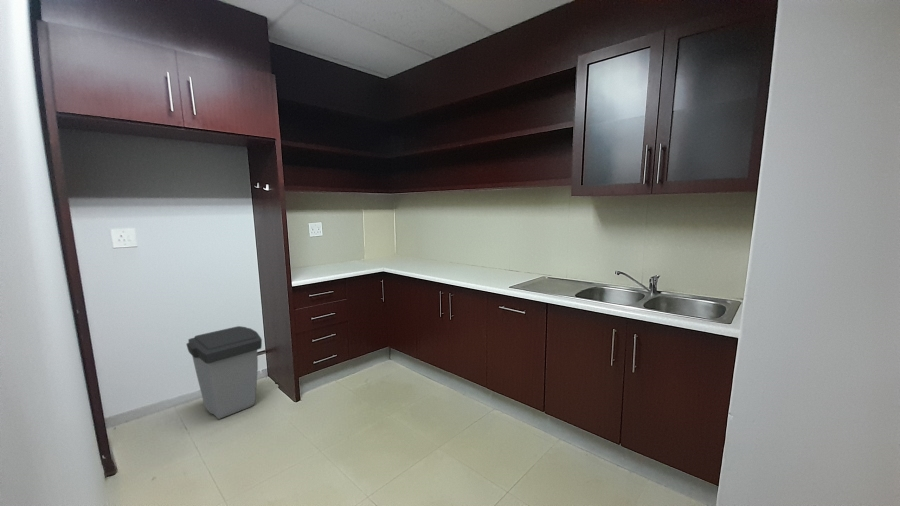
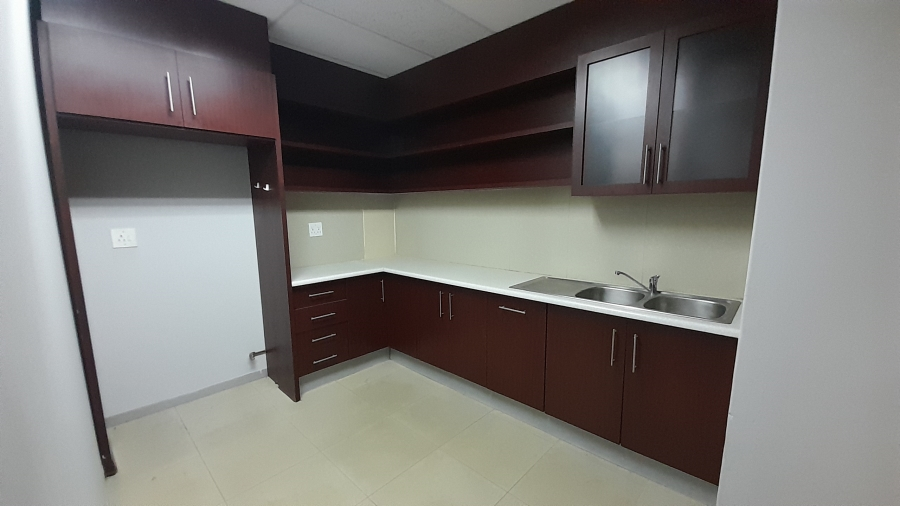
- trash can (225, 370)
